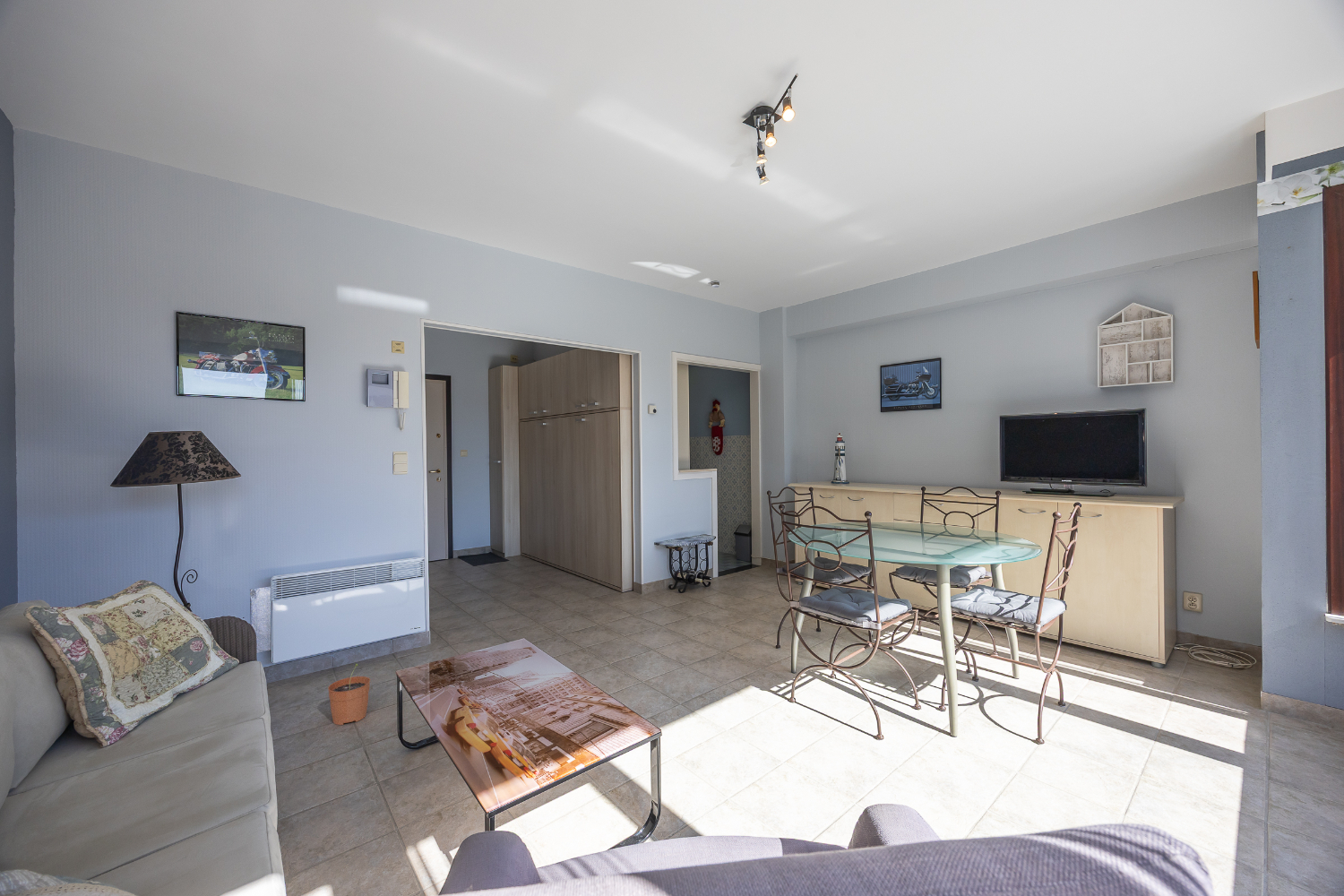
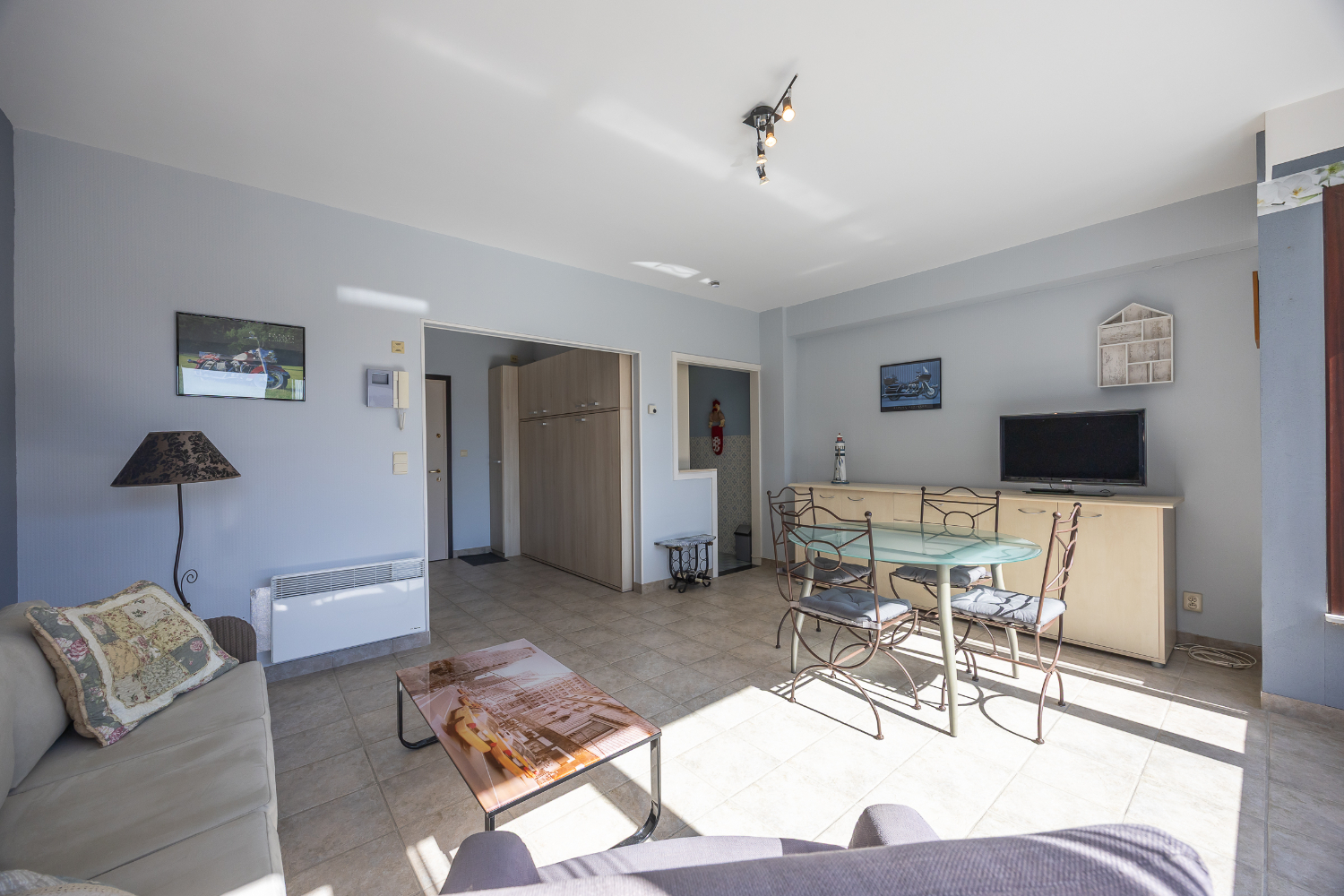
- plant pot (349, 692)
